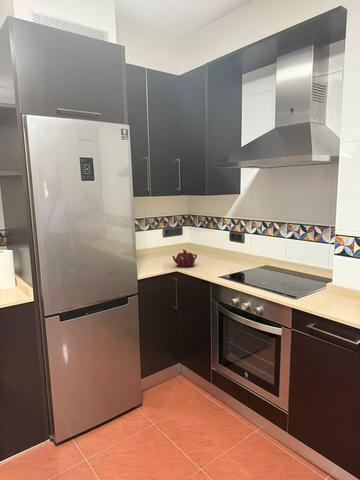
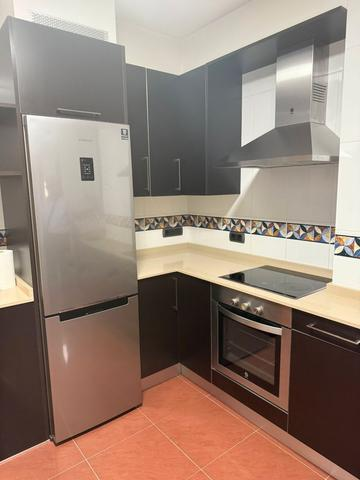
- teapot (184, 257)
